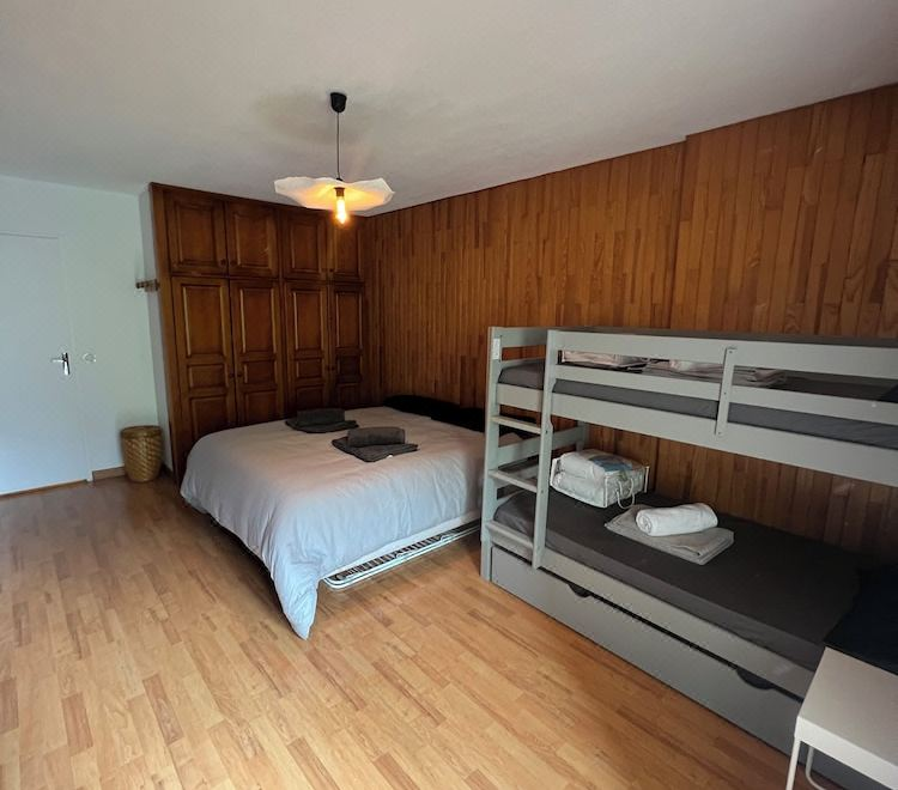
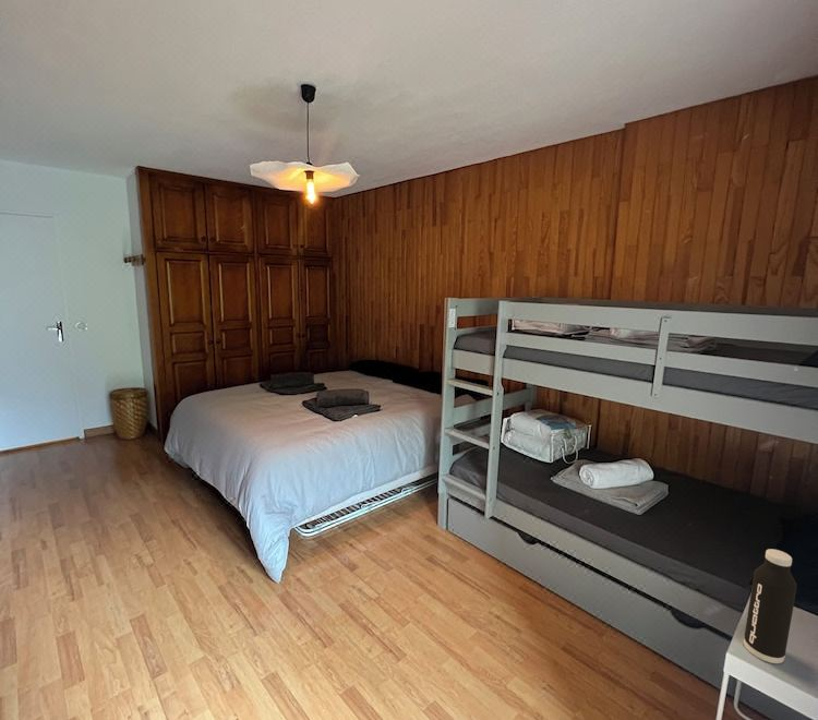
+ water bottle (770, 603)
